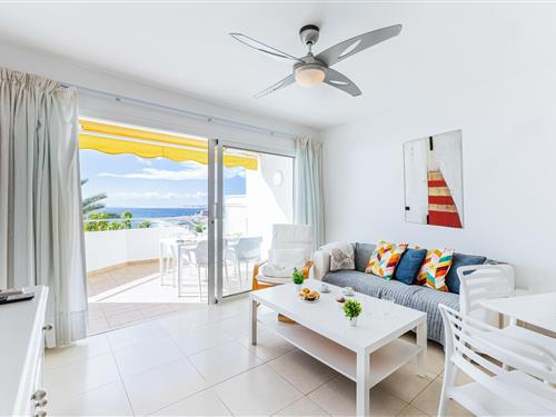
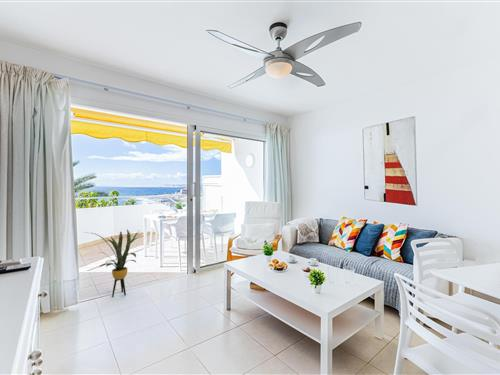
+ house plant (115, 262)
